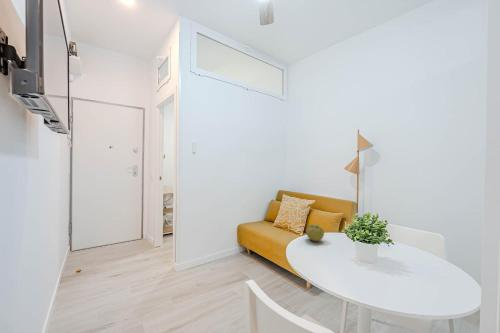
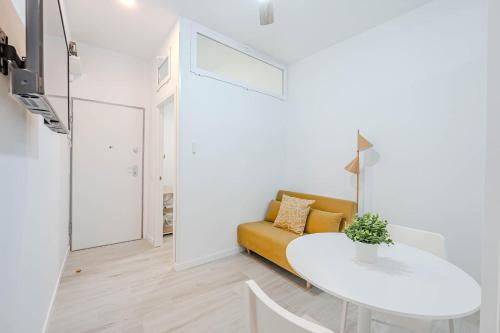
- fruit (314, 232)
